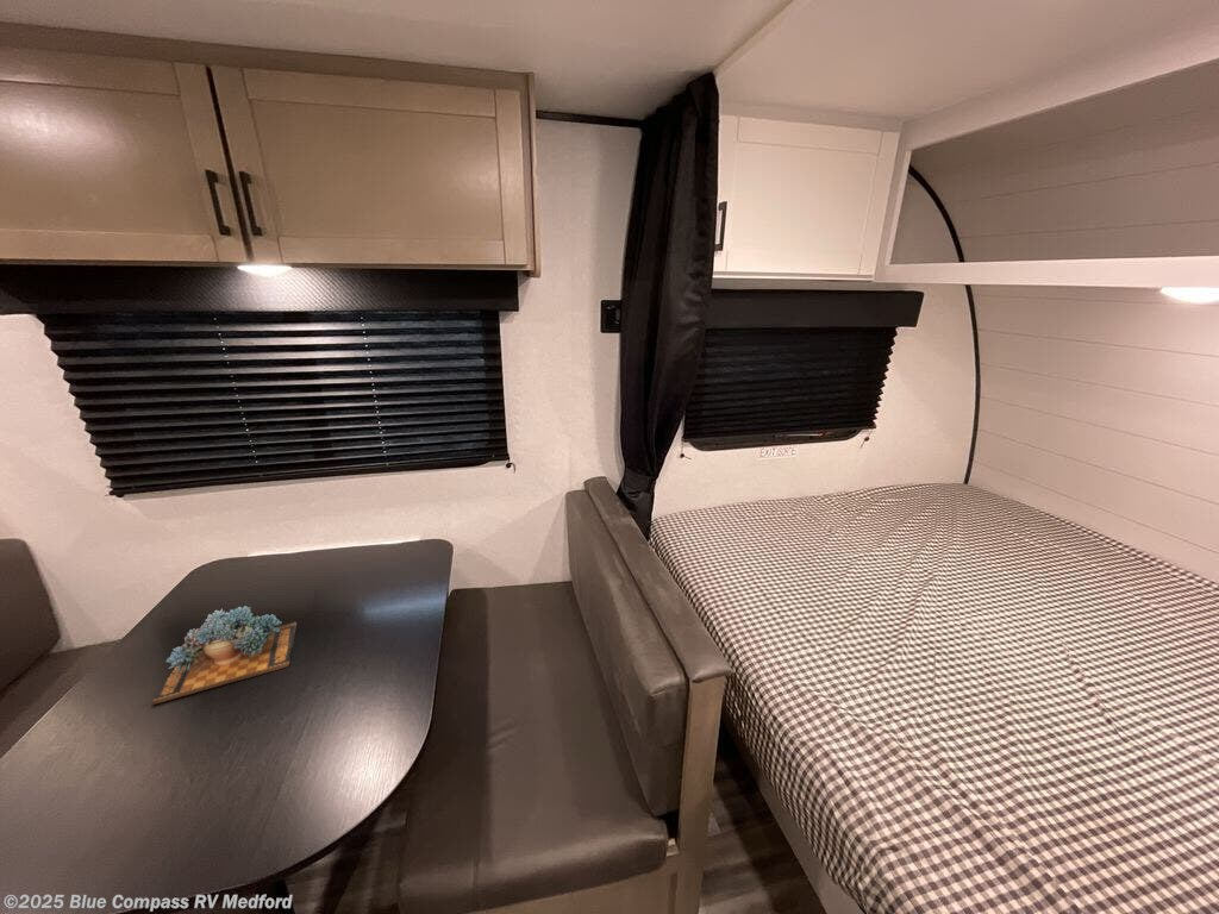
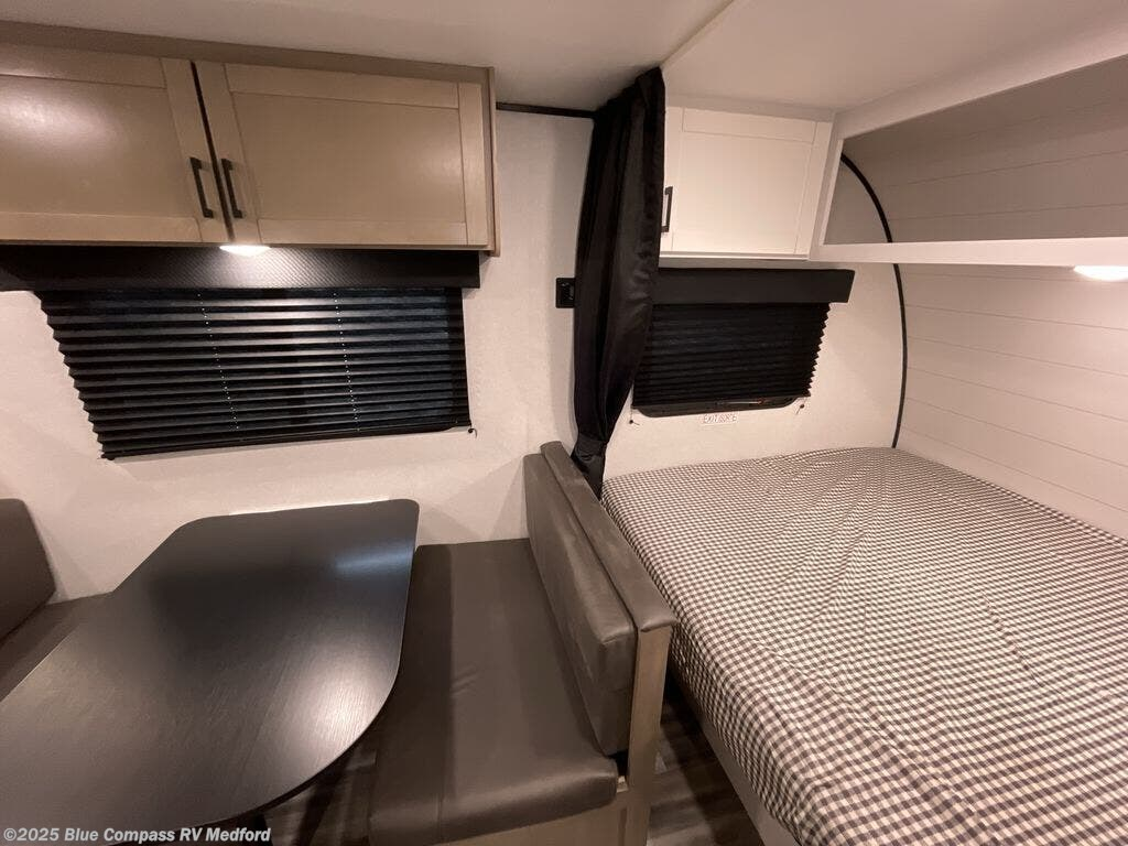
- succulent plant (227, 638)
